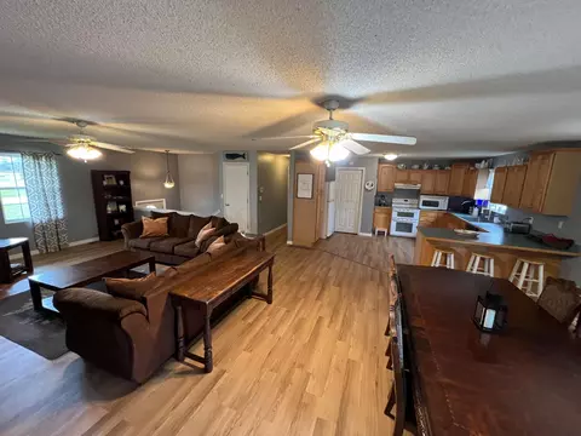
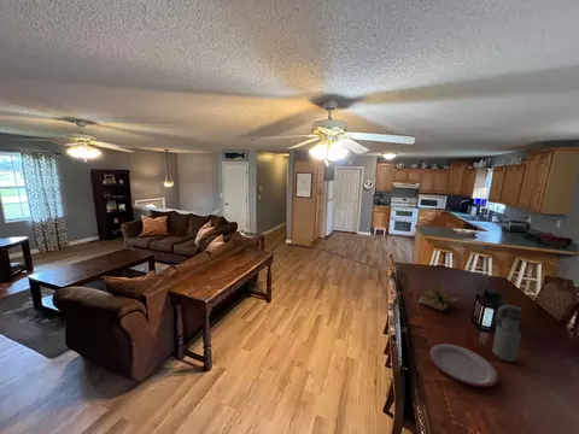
+ succulent plant (437, 293)
+ plate (461, 364)
+ water bottle (508, 332)
